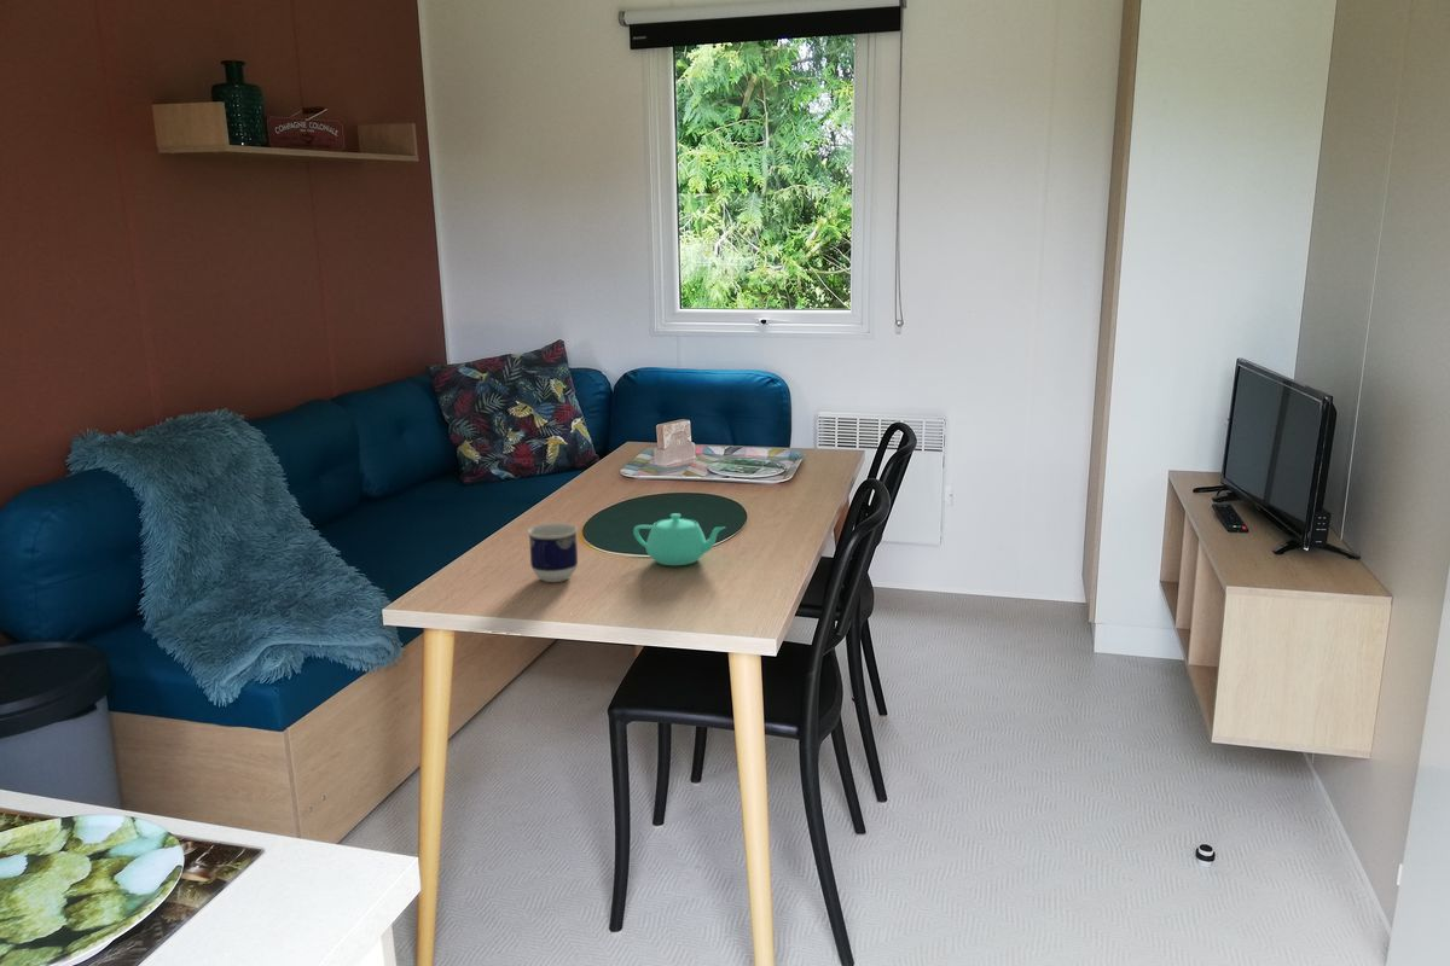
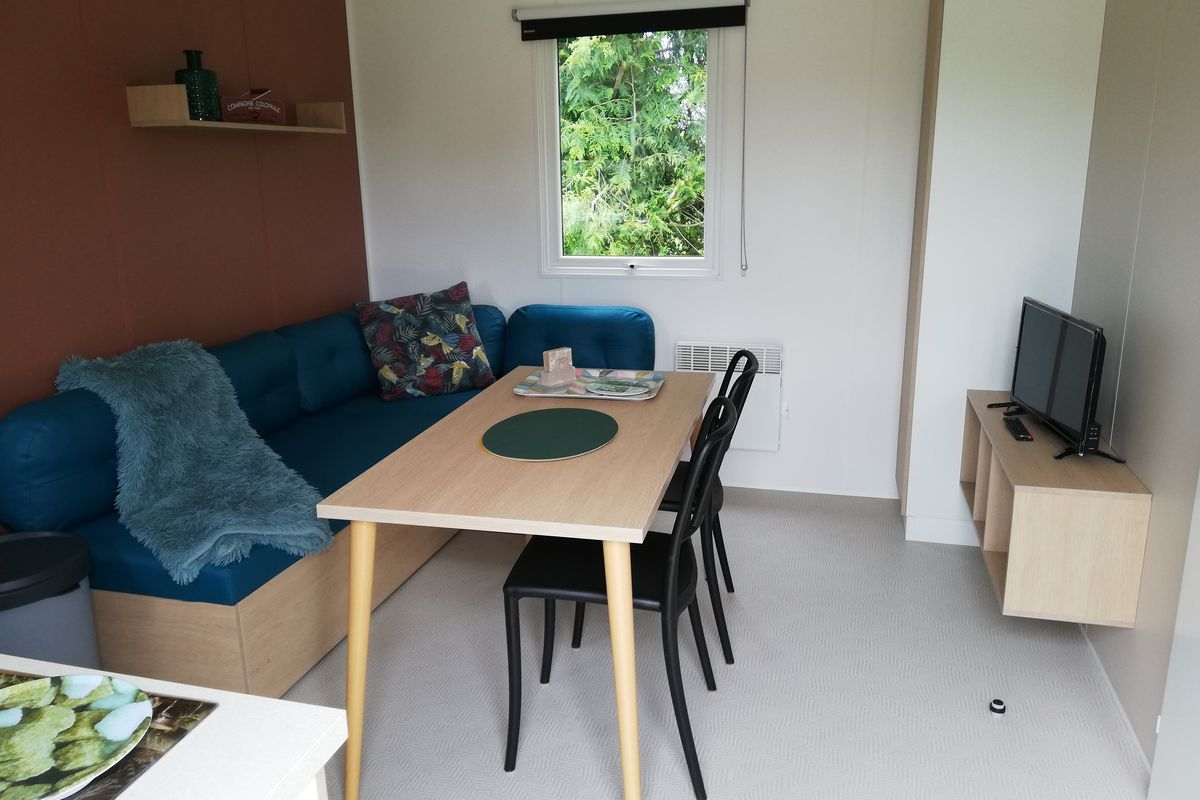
- teapot (679, 537)
- cup (551, 555)
